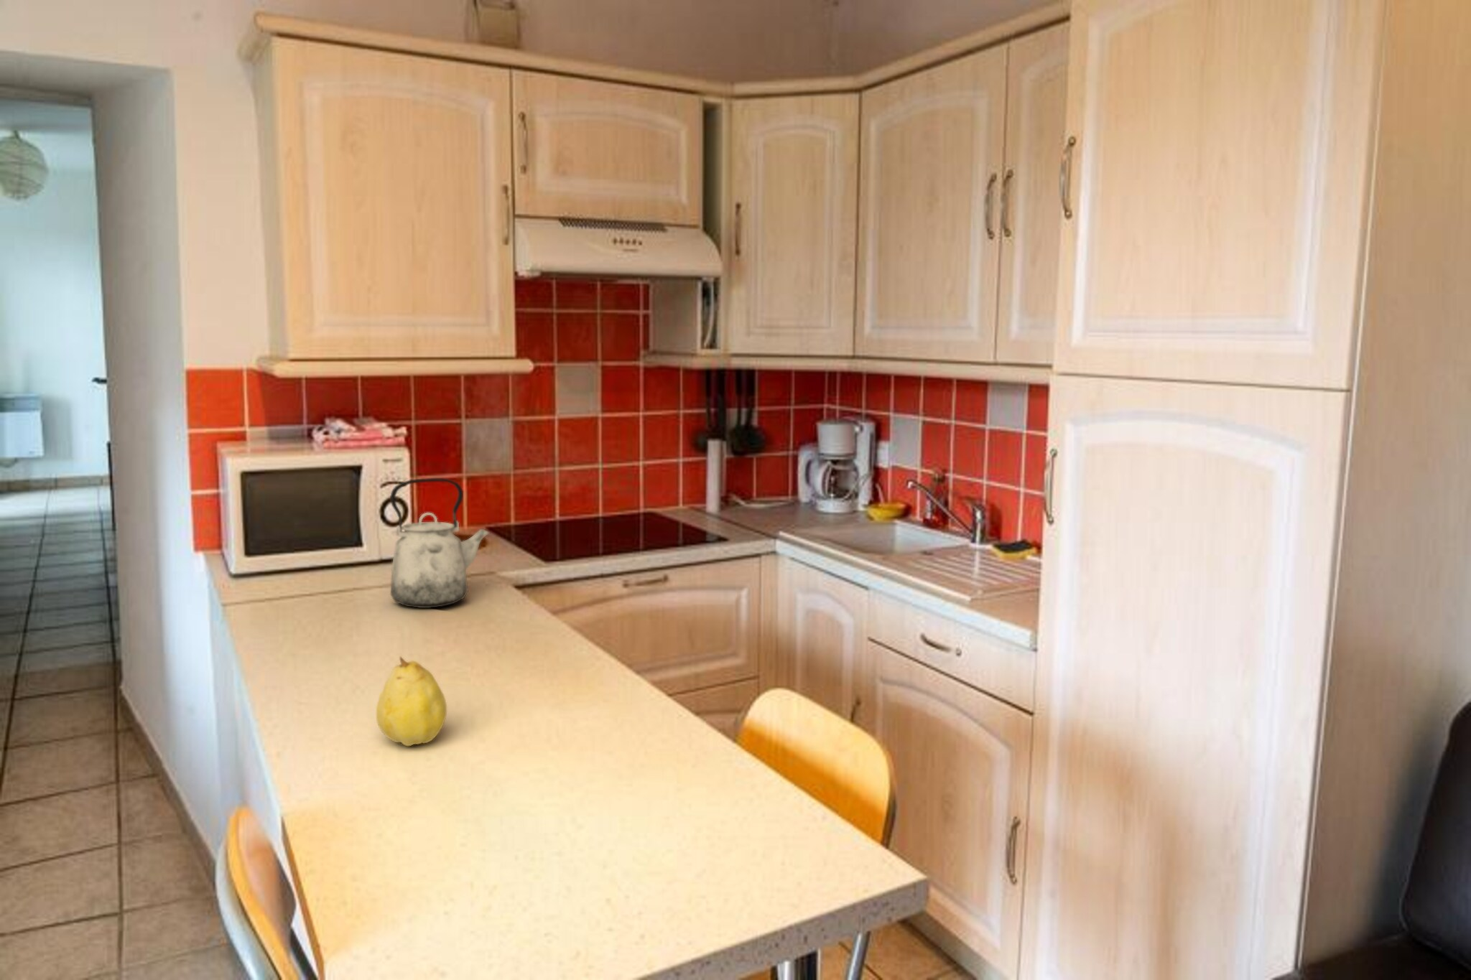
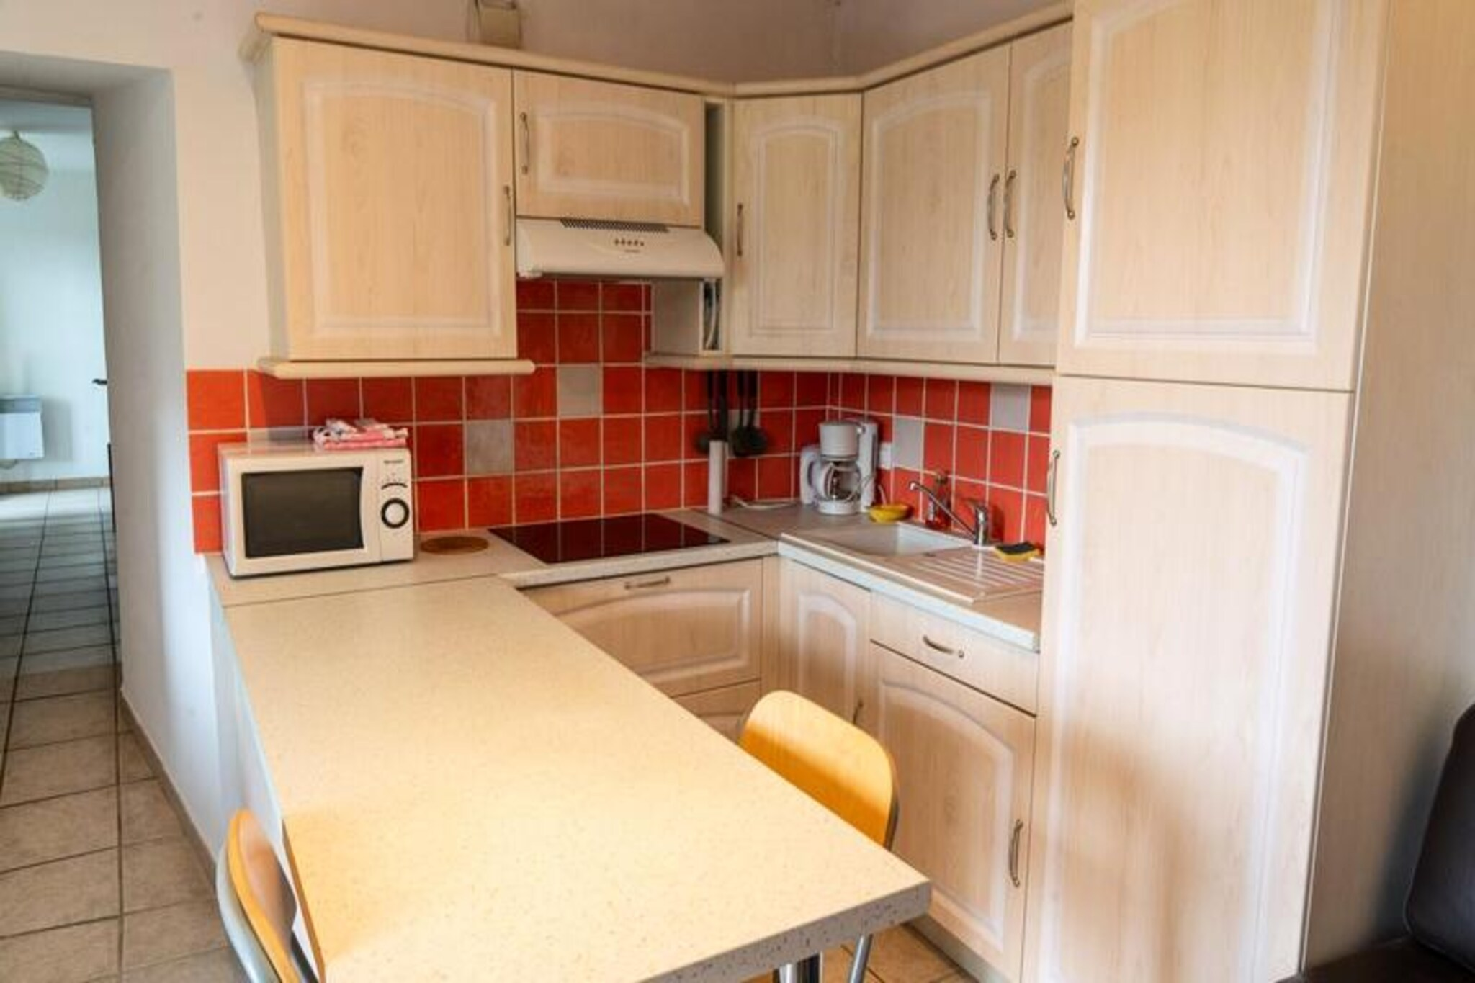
- kettle (442, 540)
- fruit (411, 698)
